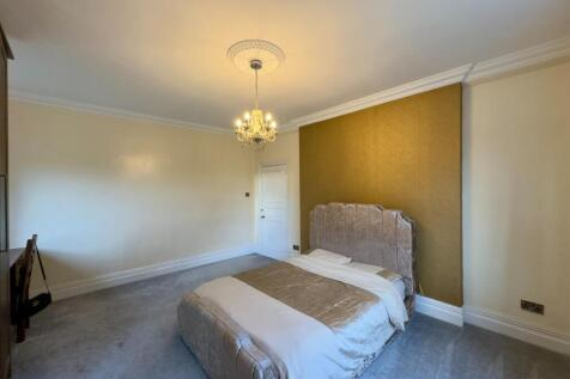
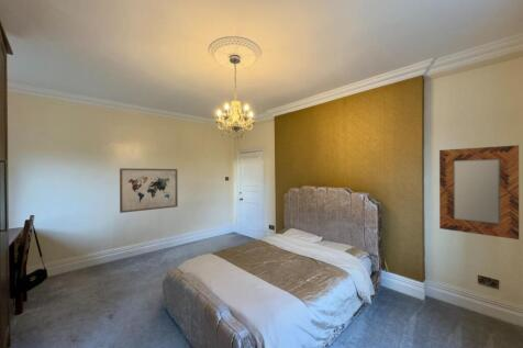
+ wall art (151, 189)
+ home mirror (476, 190)
